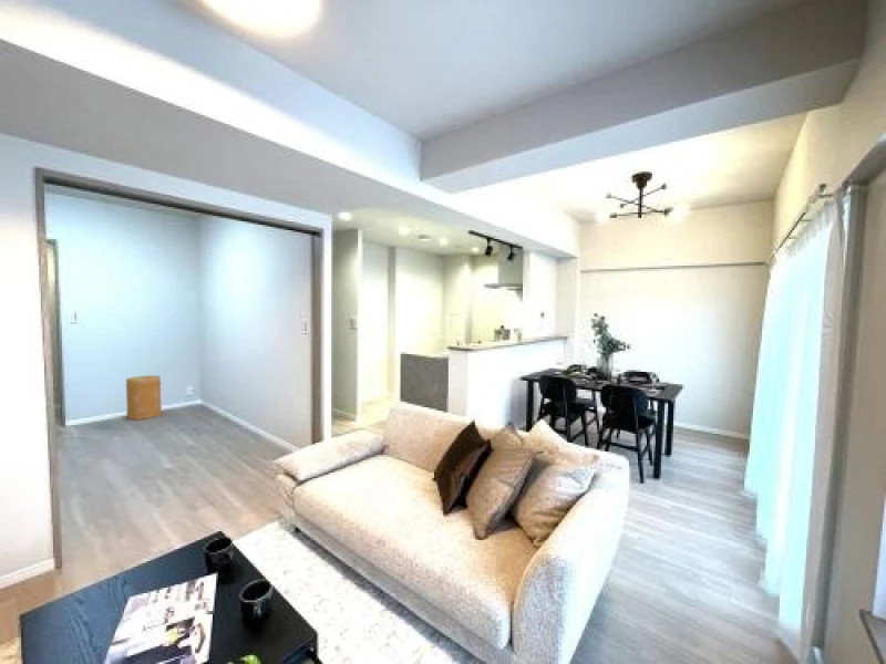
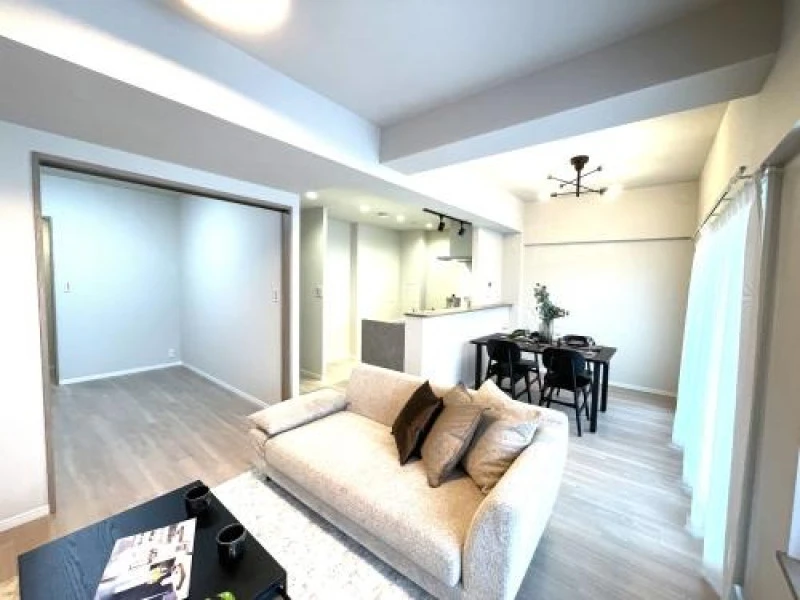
- basket (144, 396)
